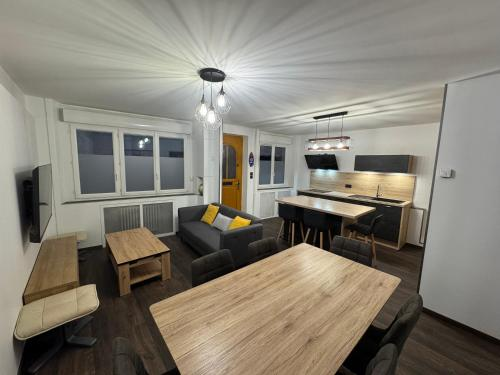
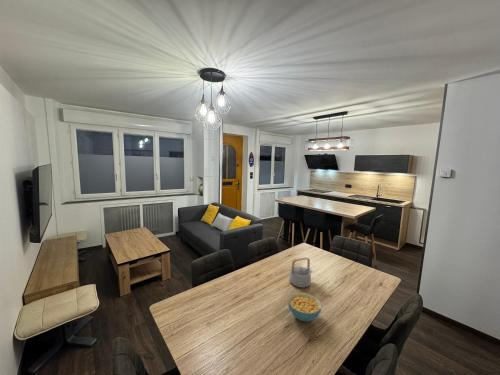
+ cereal bowl (303, 309)
+ teapot (302, 270)
